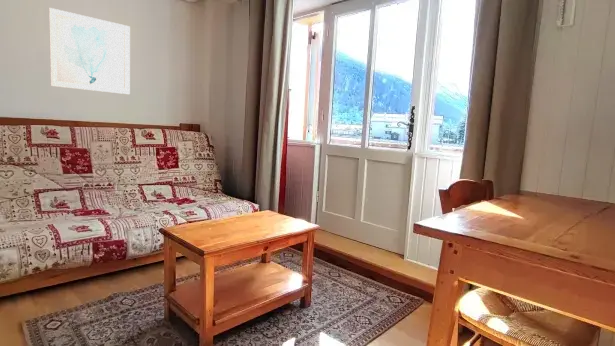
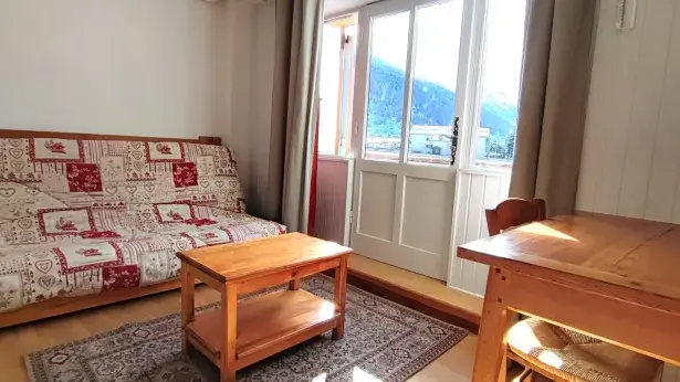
- wall art (92, 54)
